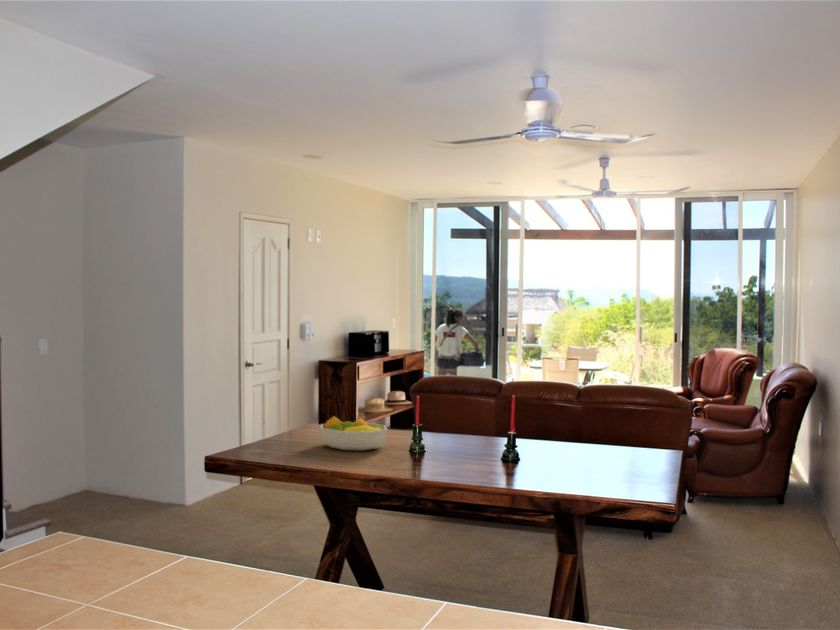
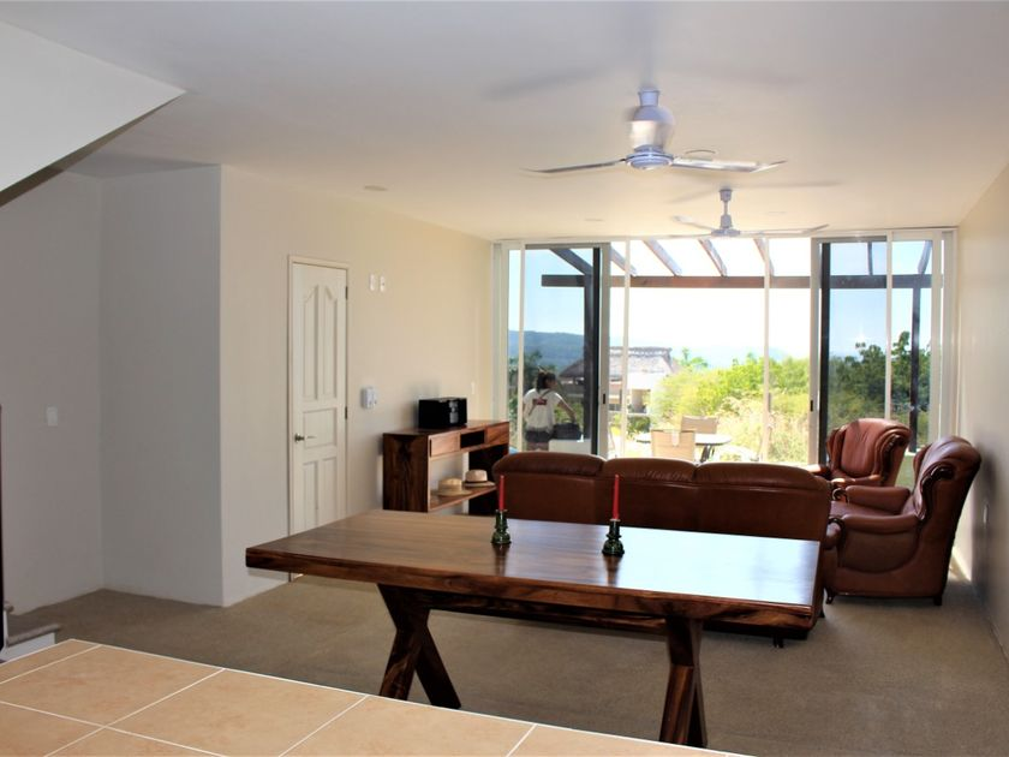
- fruit bowl (353, 432)
